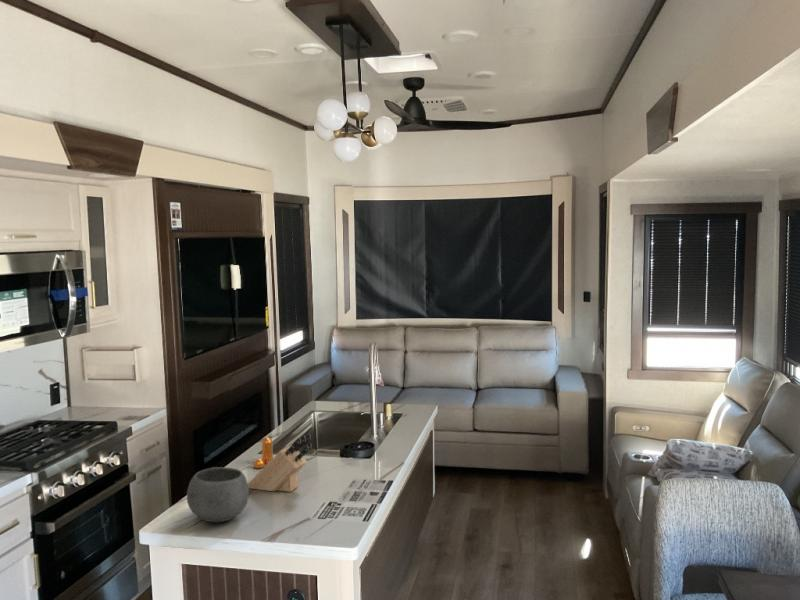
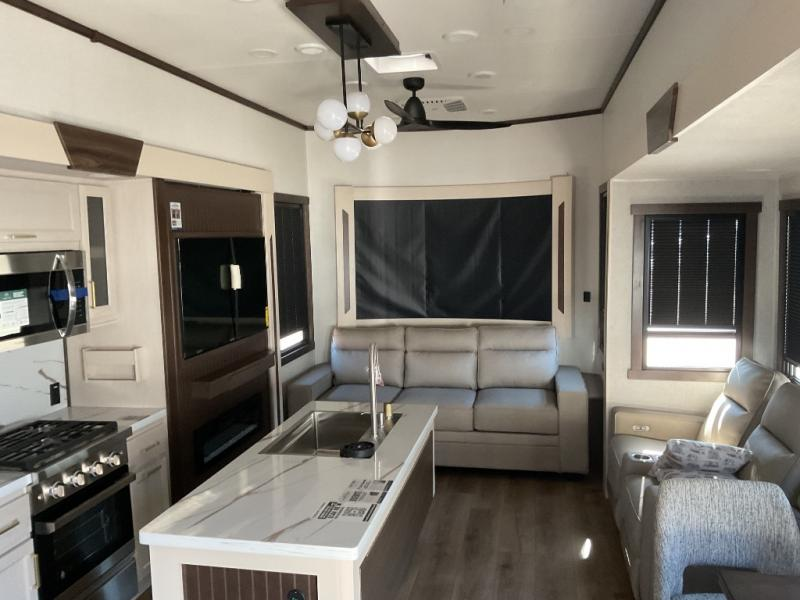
- bowl (218, 495)
- knife block (280, 460)
- pepper shaker (263, 451)
